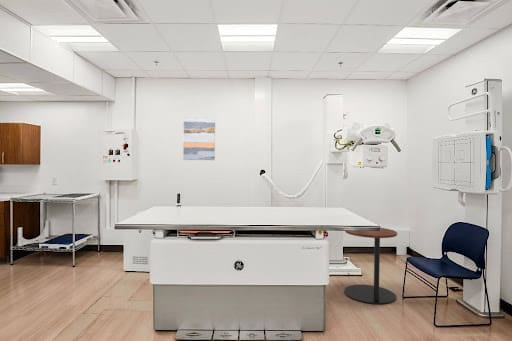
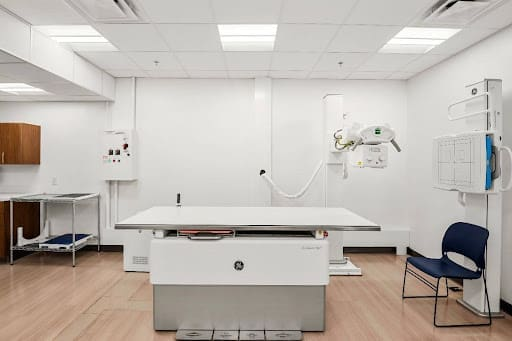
- side table (374, 262)
- wall art (199, 139)
